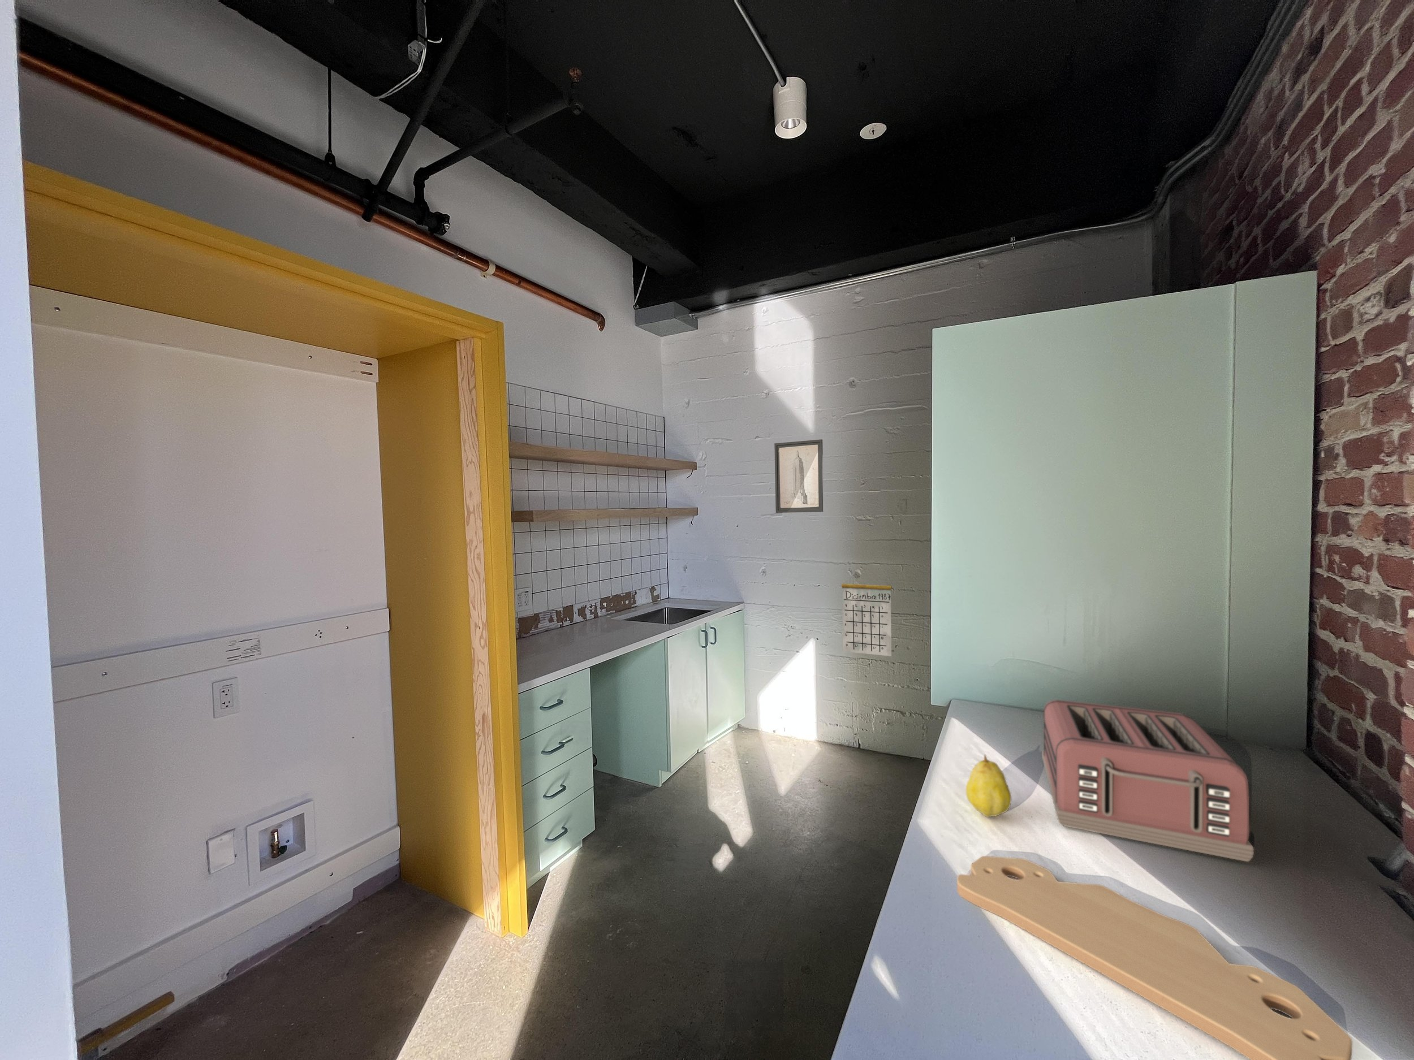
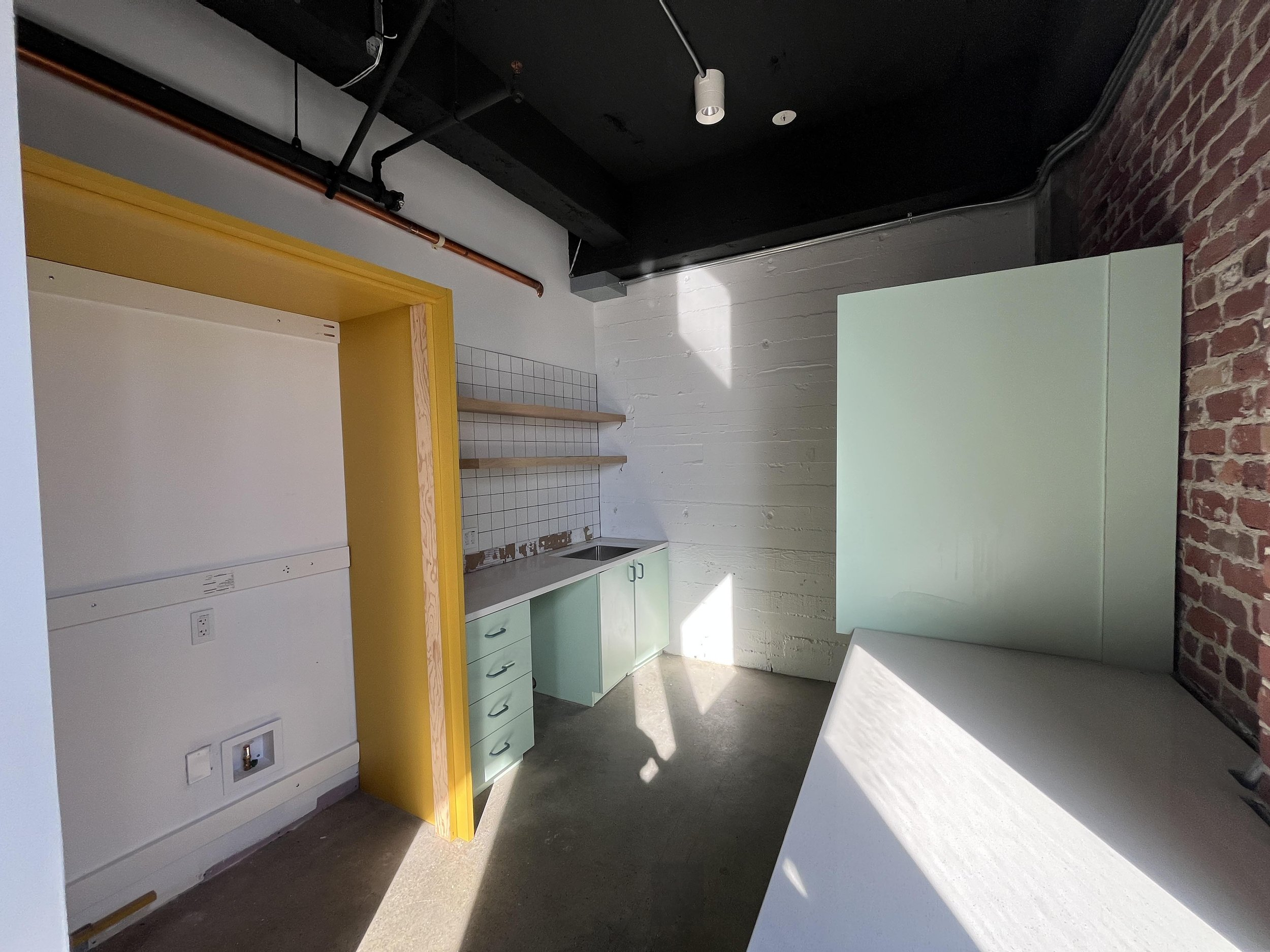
- fruit (989, 785)
- calendar (866, 611)
- wall art (798, 477)
- toaster (1132, 769)
- cutting board (1123, 938)
